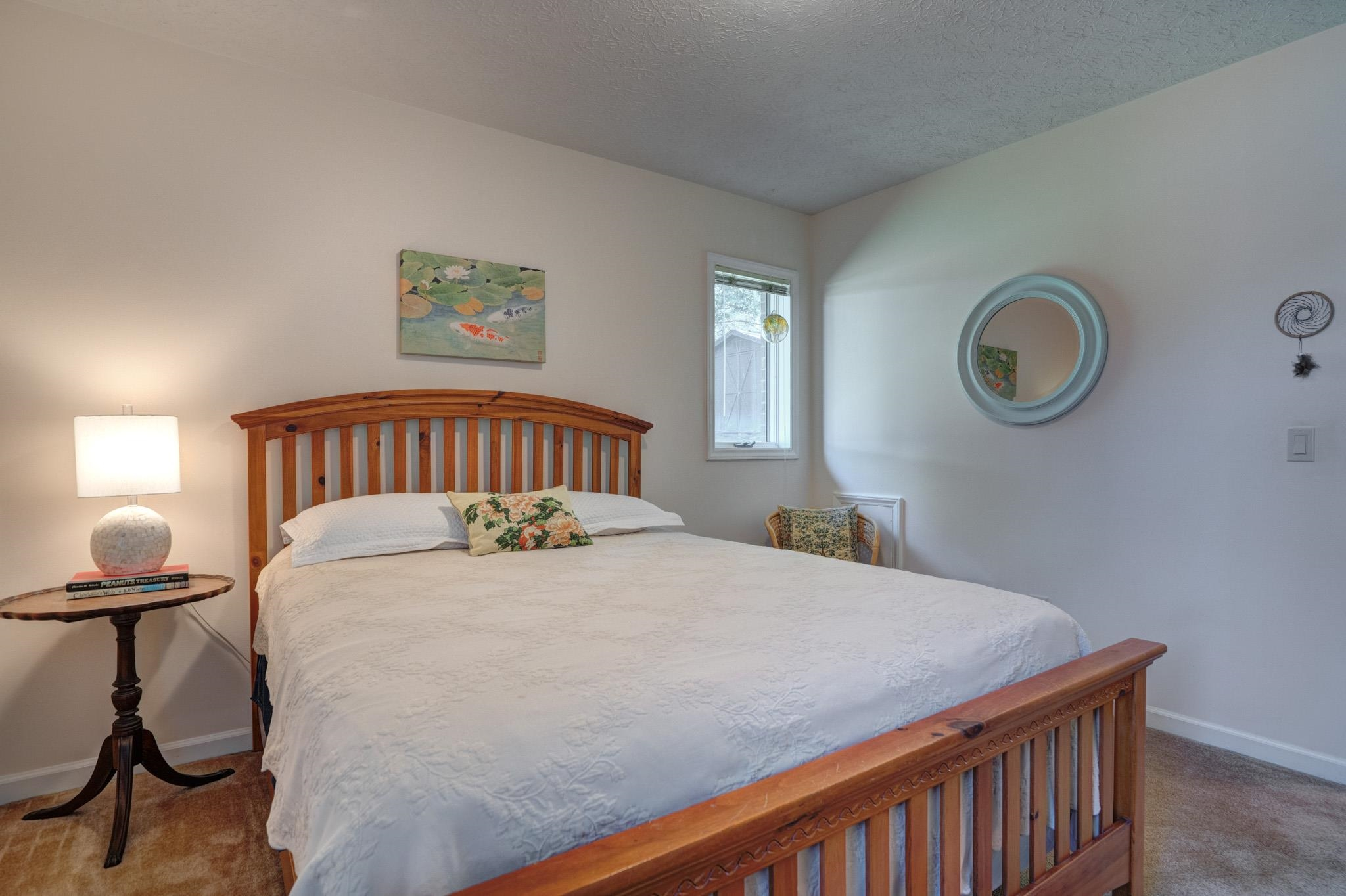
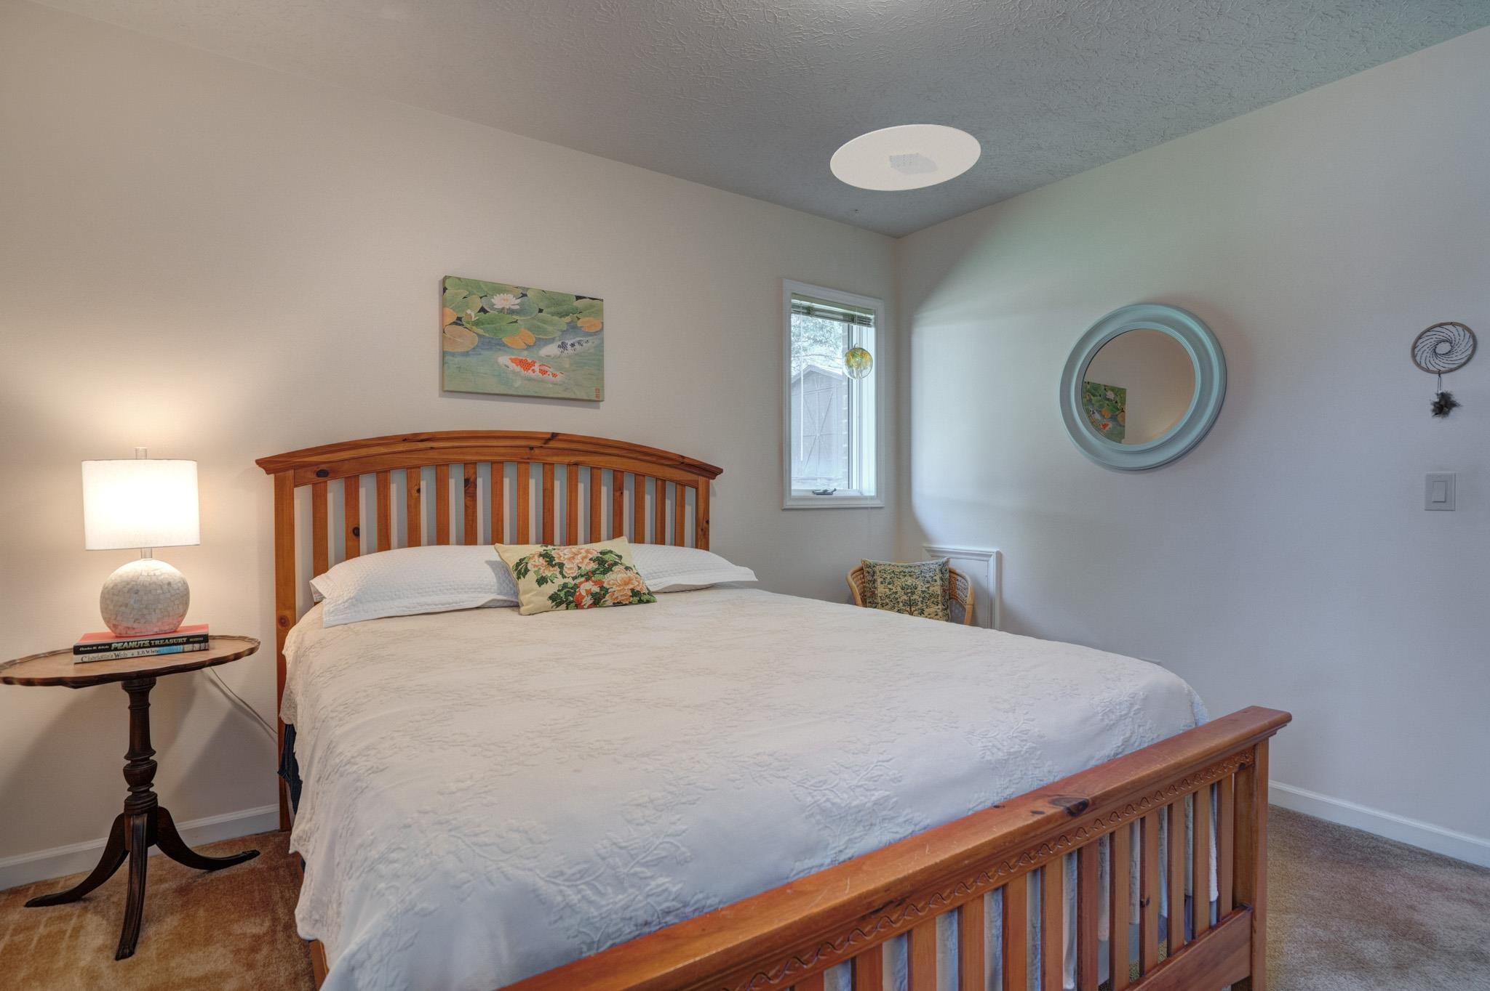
+ ceiling light (903, 154)
